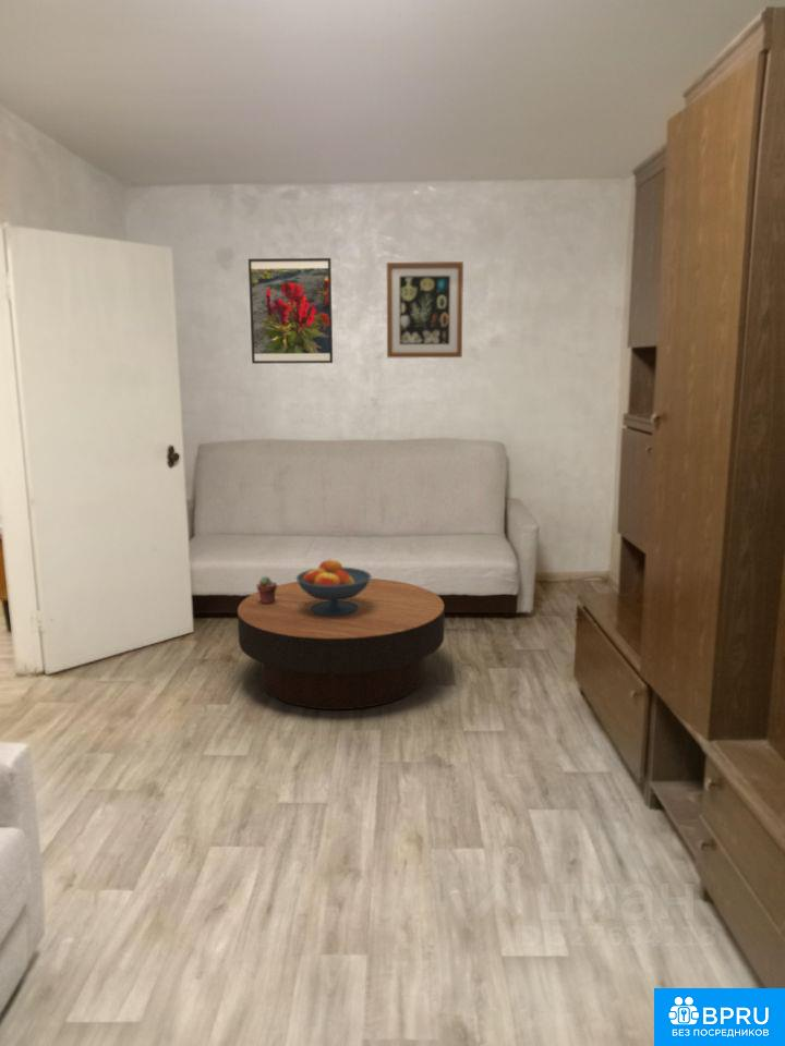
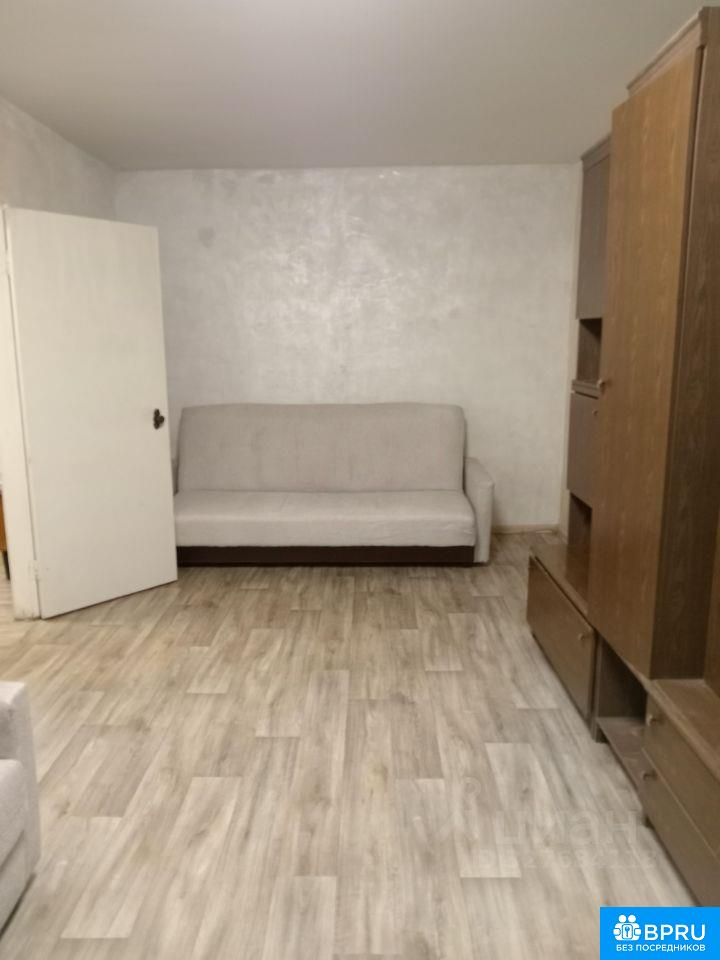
- potted succulent (266, 588)
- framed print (290, 311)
- coffee table (341, 640)
- wall art (424, 309)
- fruit bowl (334, 586)
